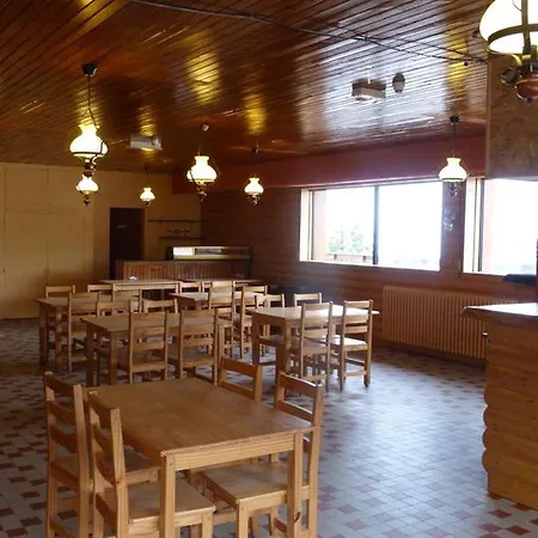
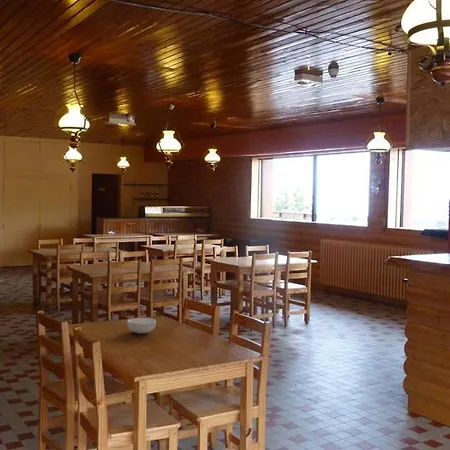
+ cereal bowl (141, 326)
